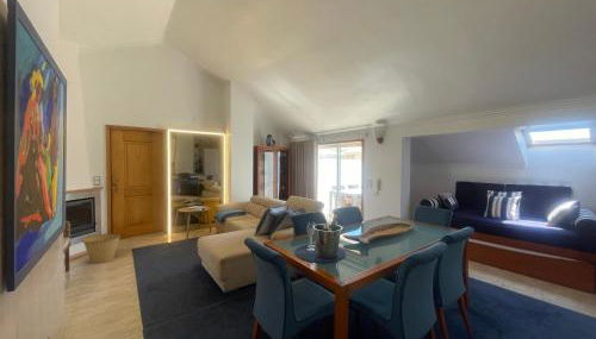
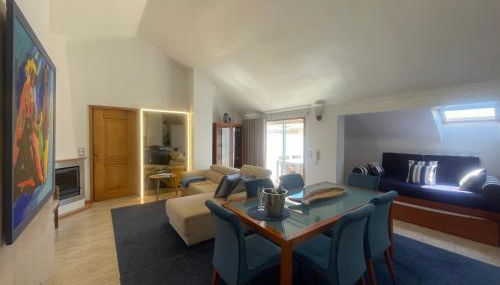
- basket (101, 249)
